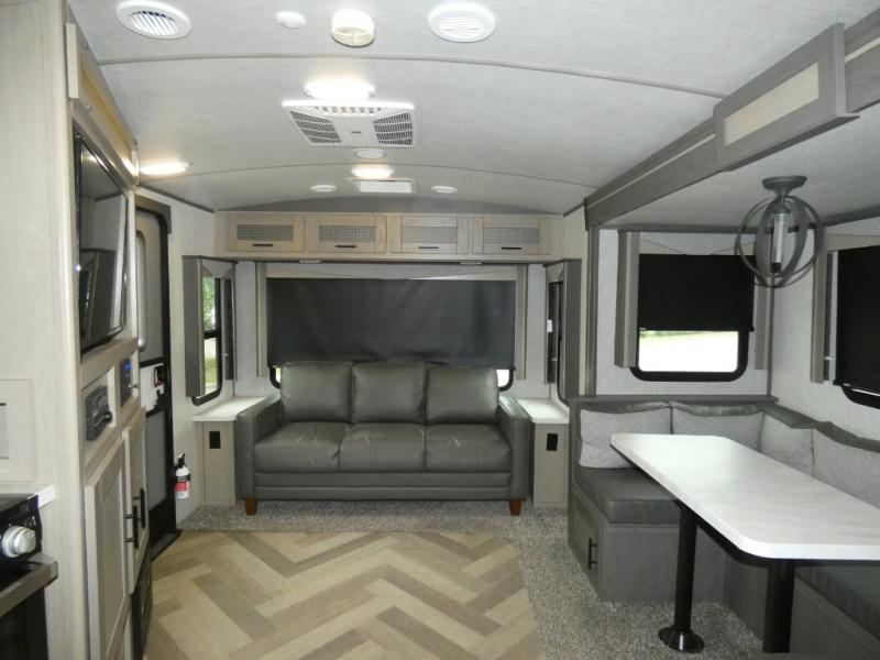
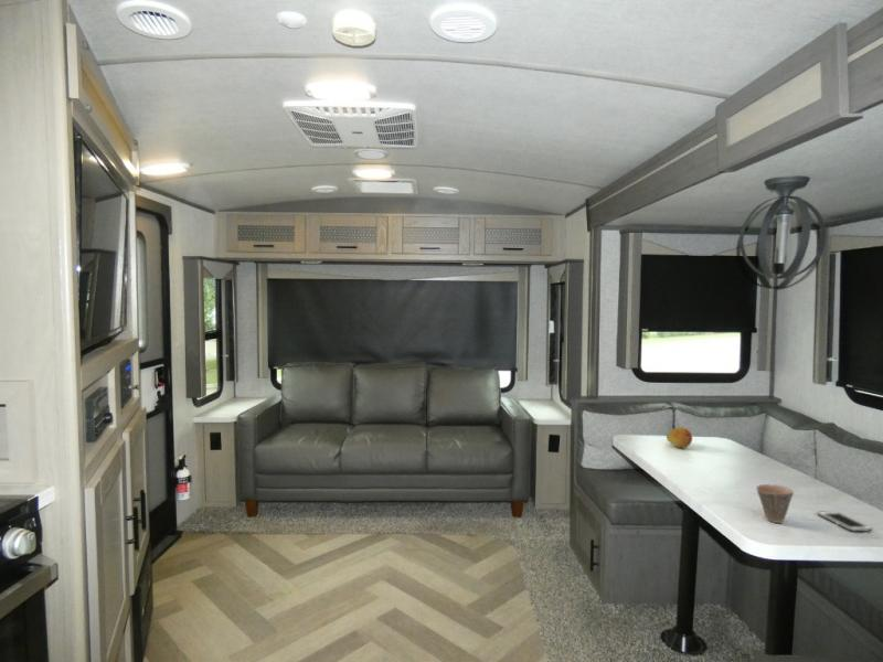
+ cell phone (843, 521)
+ fruit (679, 436)
+ cup (774, 503)
